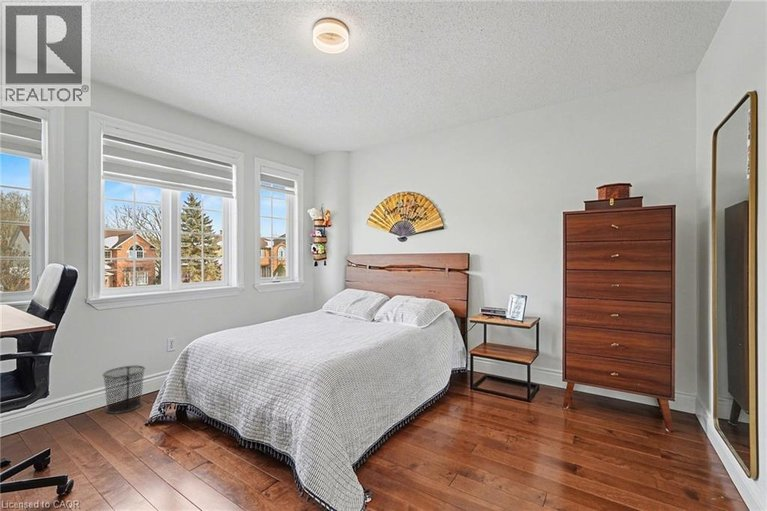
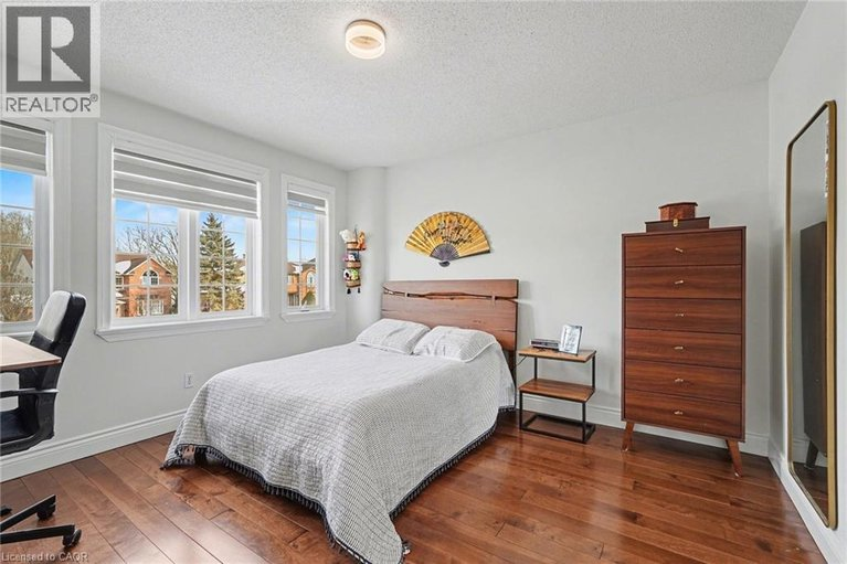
- waste bin (124, 389)
